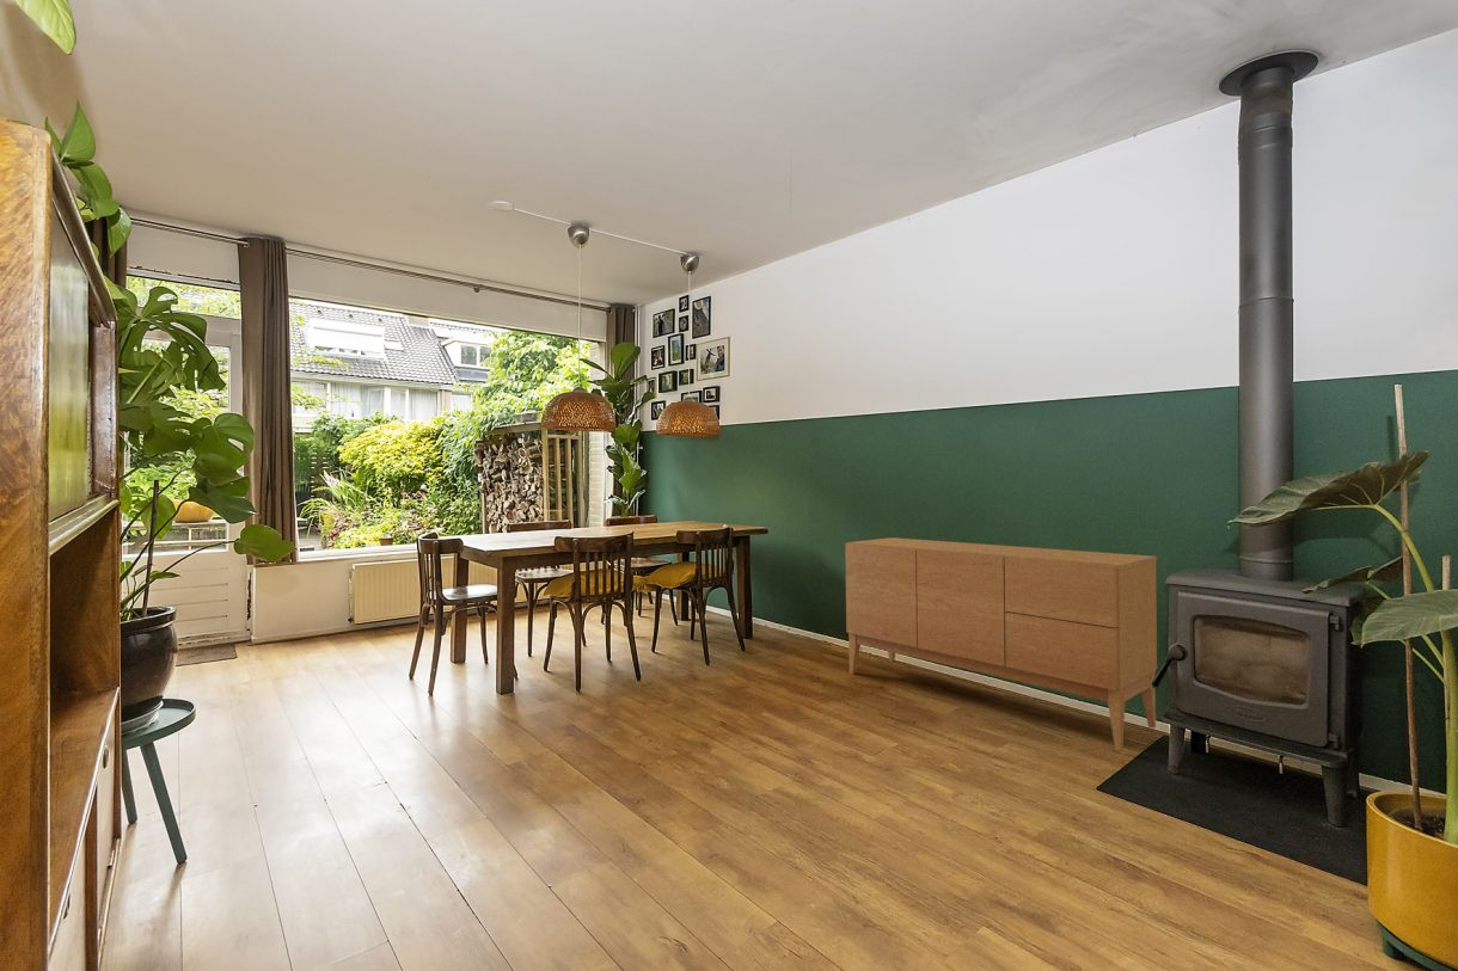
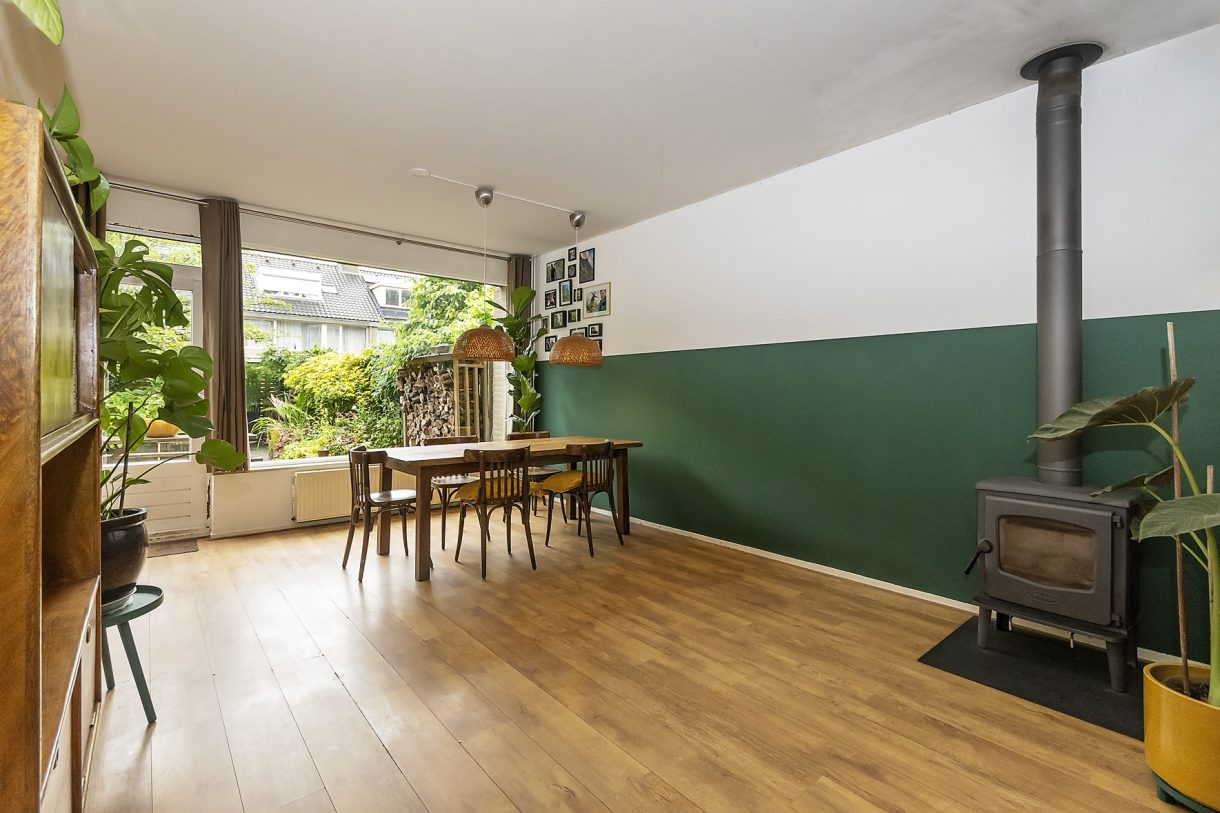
- sideboard (982, 623)
